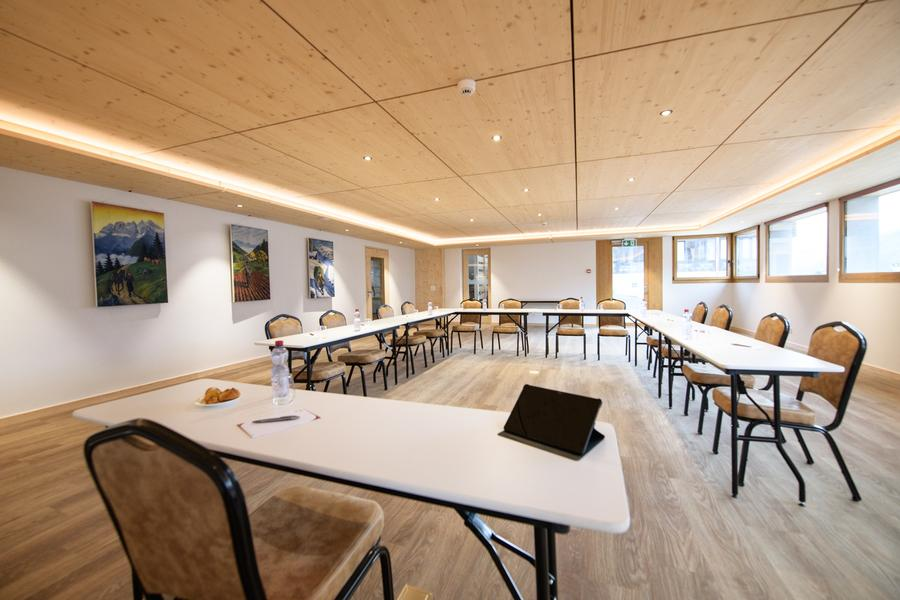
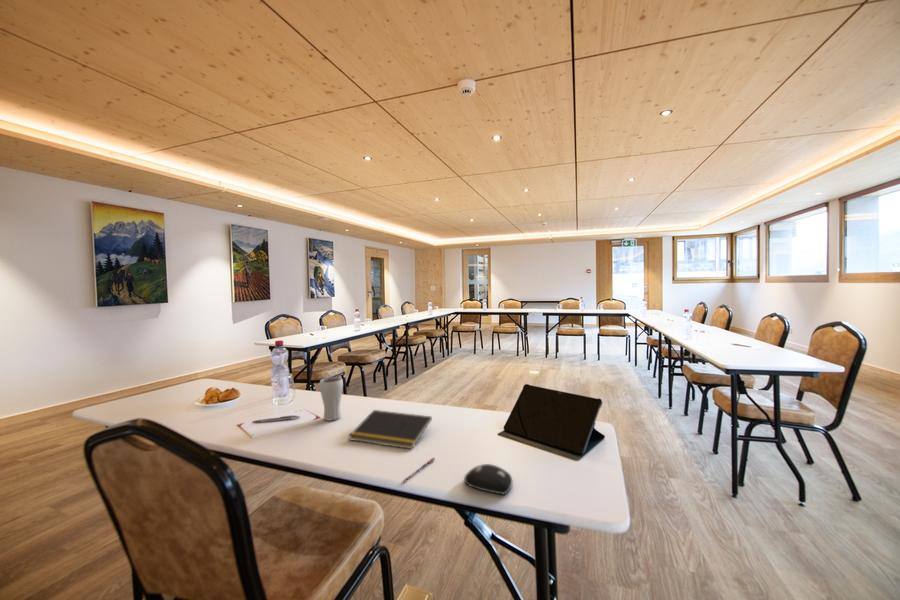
+ drinking glass (331, 398)
+ computer mouse (487, 476)
+ notepad (391, 427)
+ pen (419, 469)
